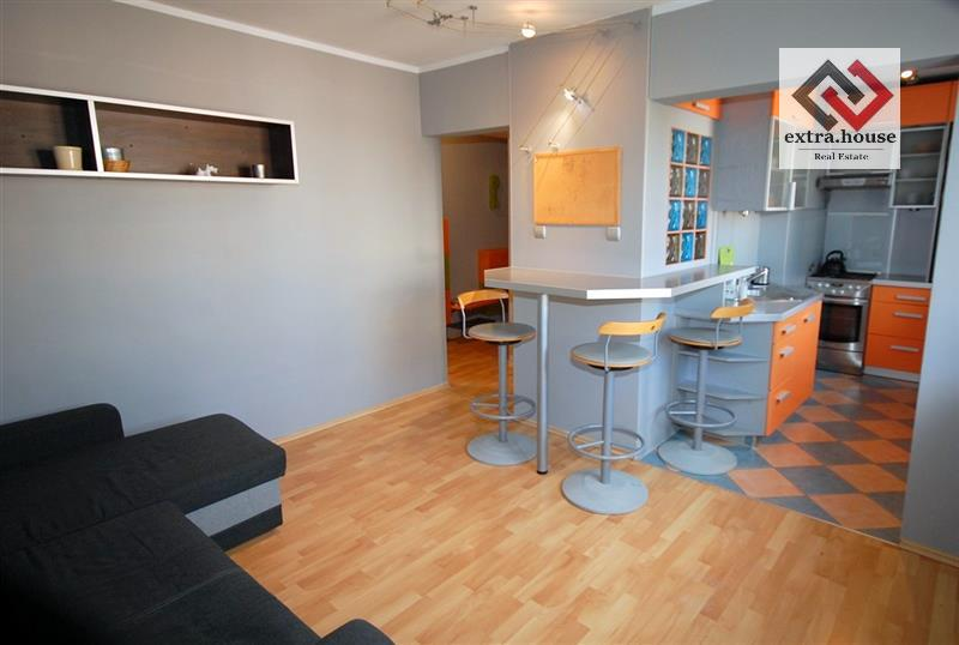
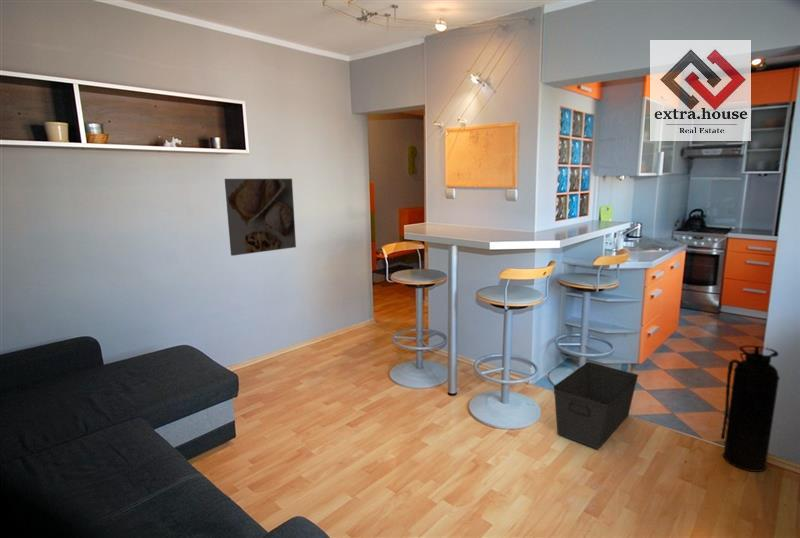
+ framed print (262, 215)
+ fire extinguisher (749, 405)
+ storage bin (595, 402)
